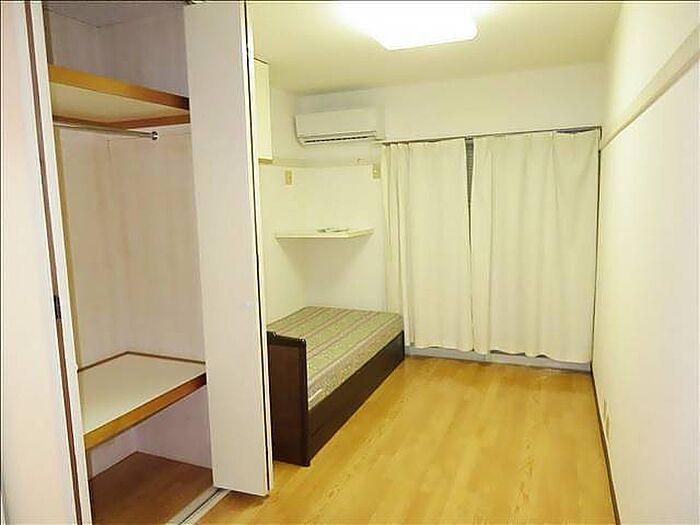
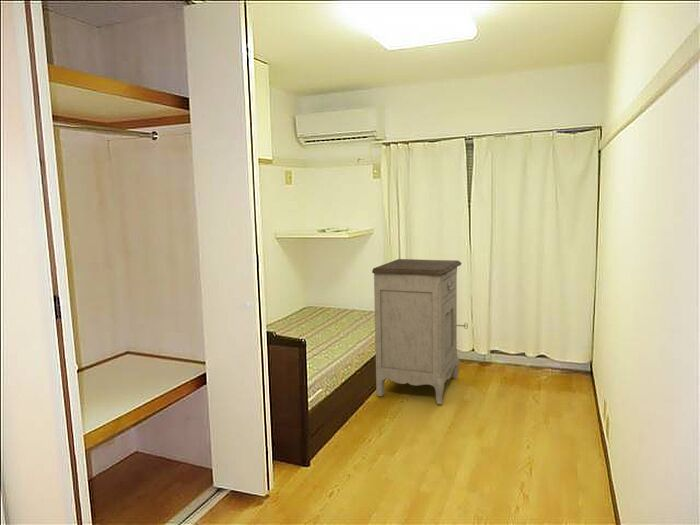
+ nightstand (424, 326)
